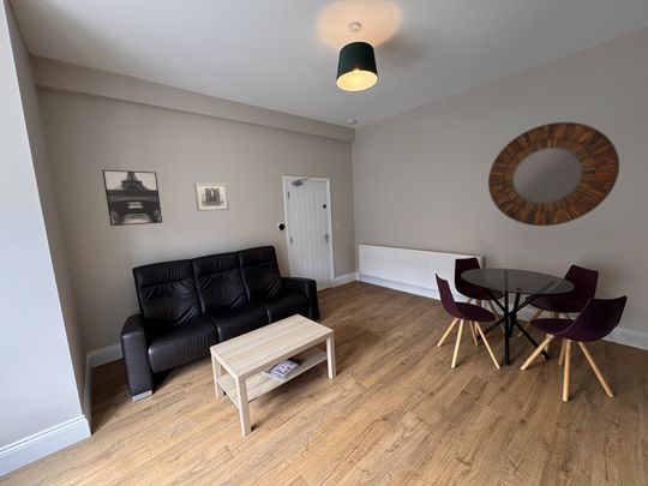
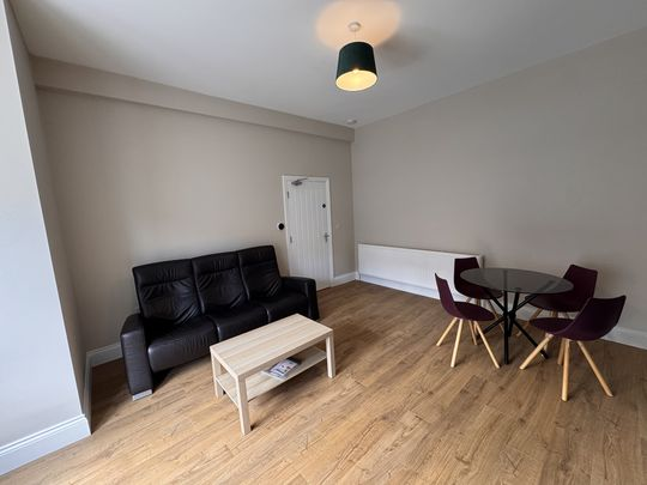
- home mirror (544, 175)
- wall art (133, 198)
- wall art (212, 197)
